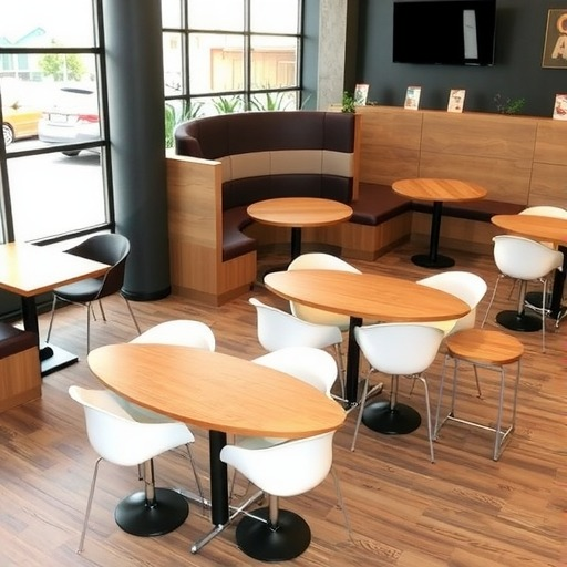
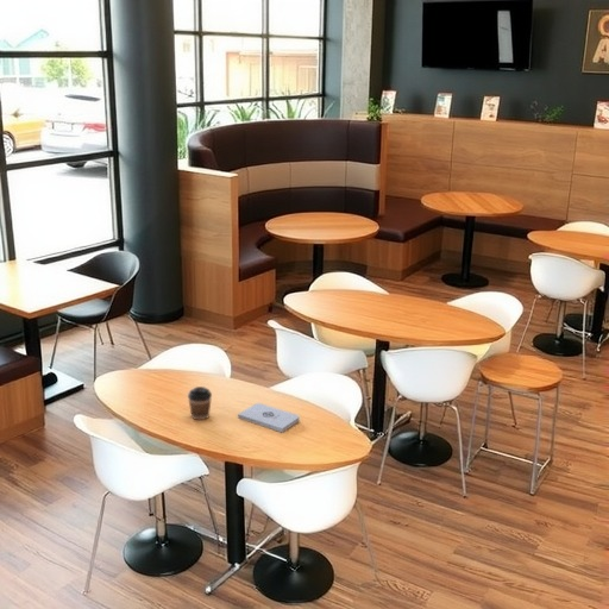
+ coffee cup (200, 401)
+ notepad (269, 416)
